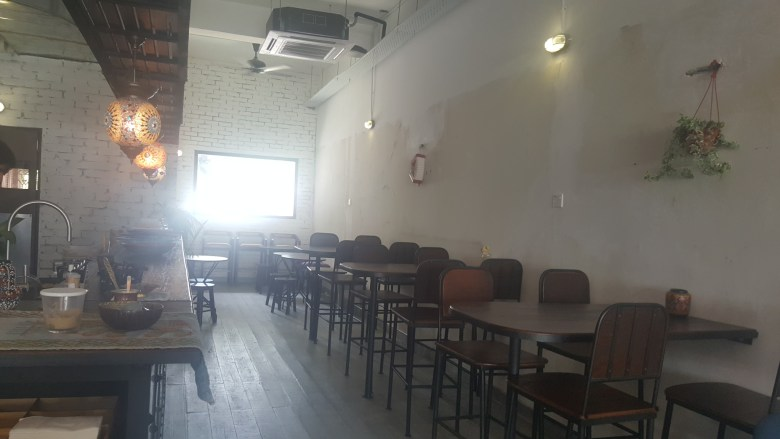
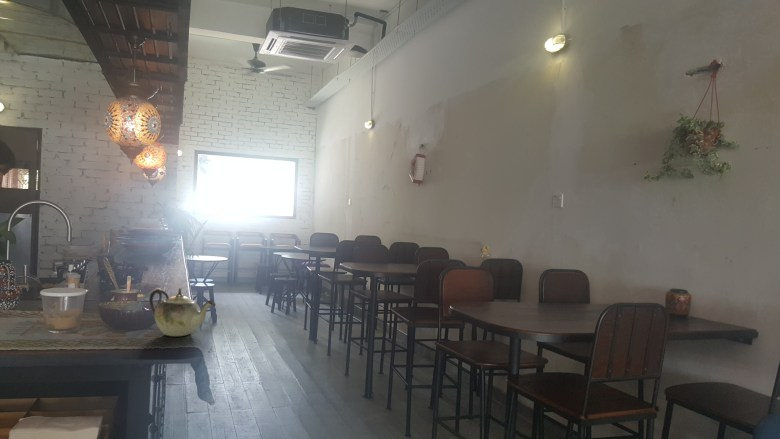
+ teapot (181, 311)
